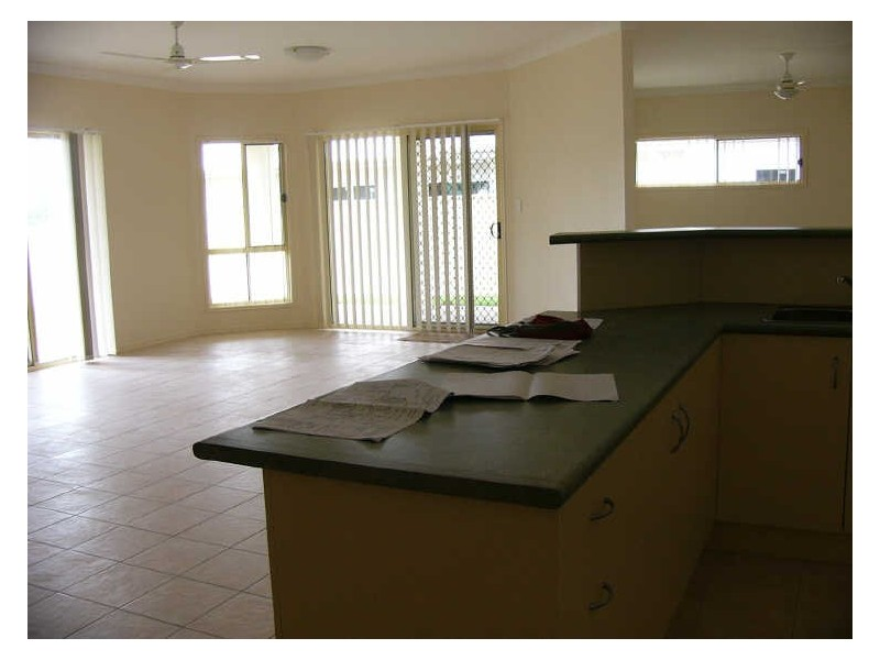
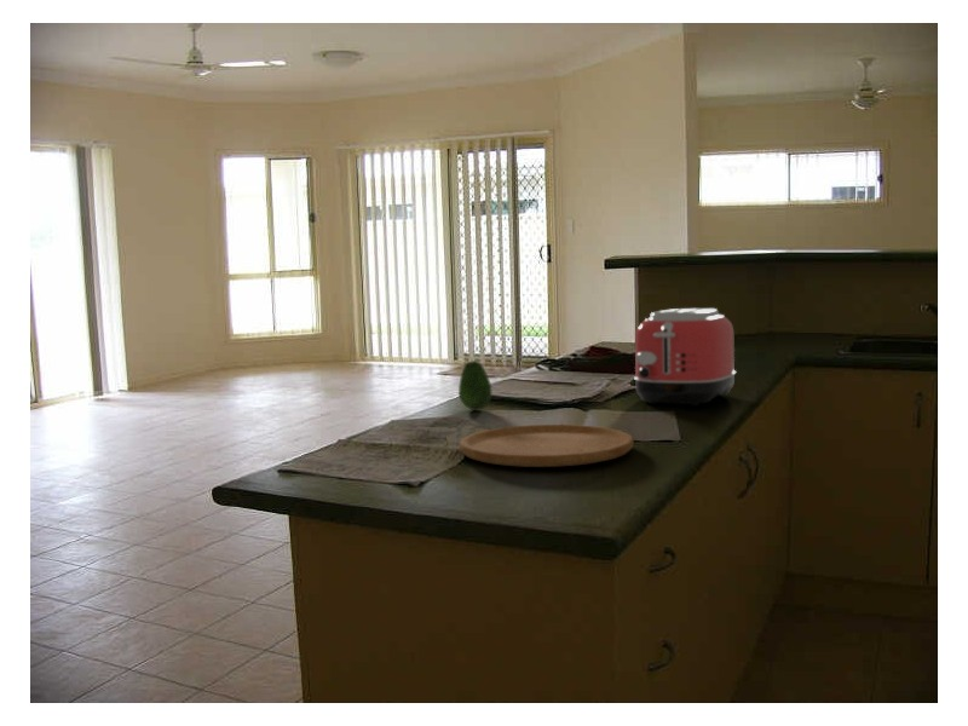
+ toaster (684, 355)
+ cutting board (546, 444)
+ fruit (474, 385)
